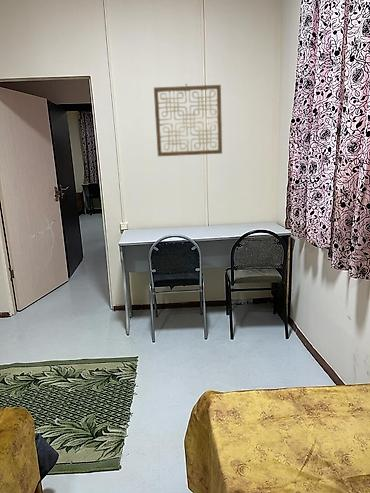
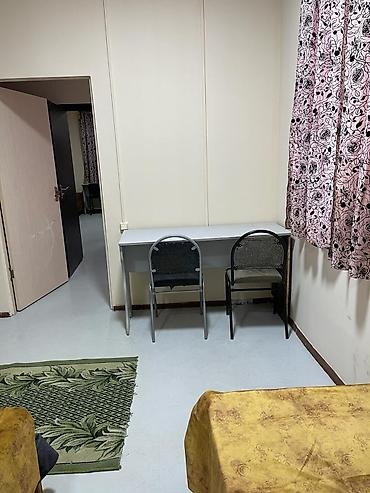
- wall art (188, 119)
